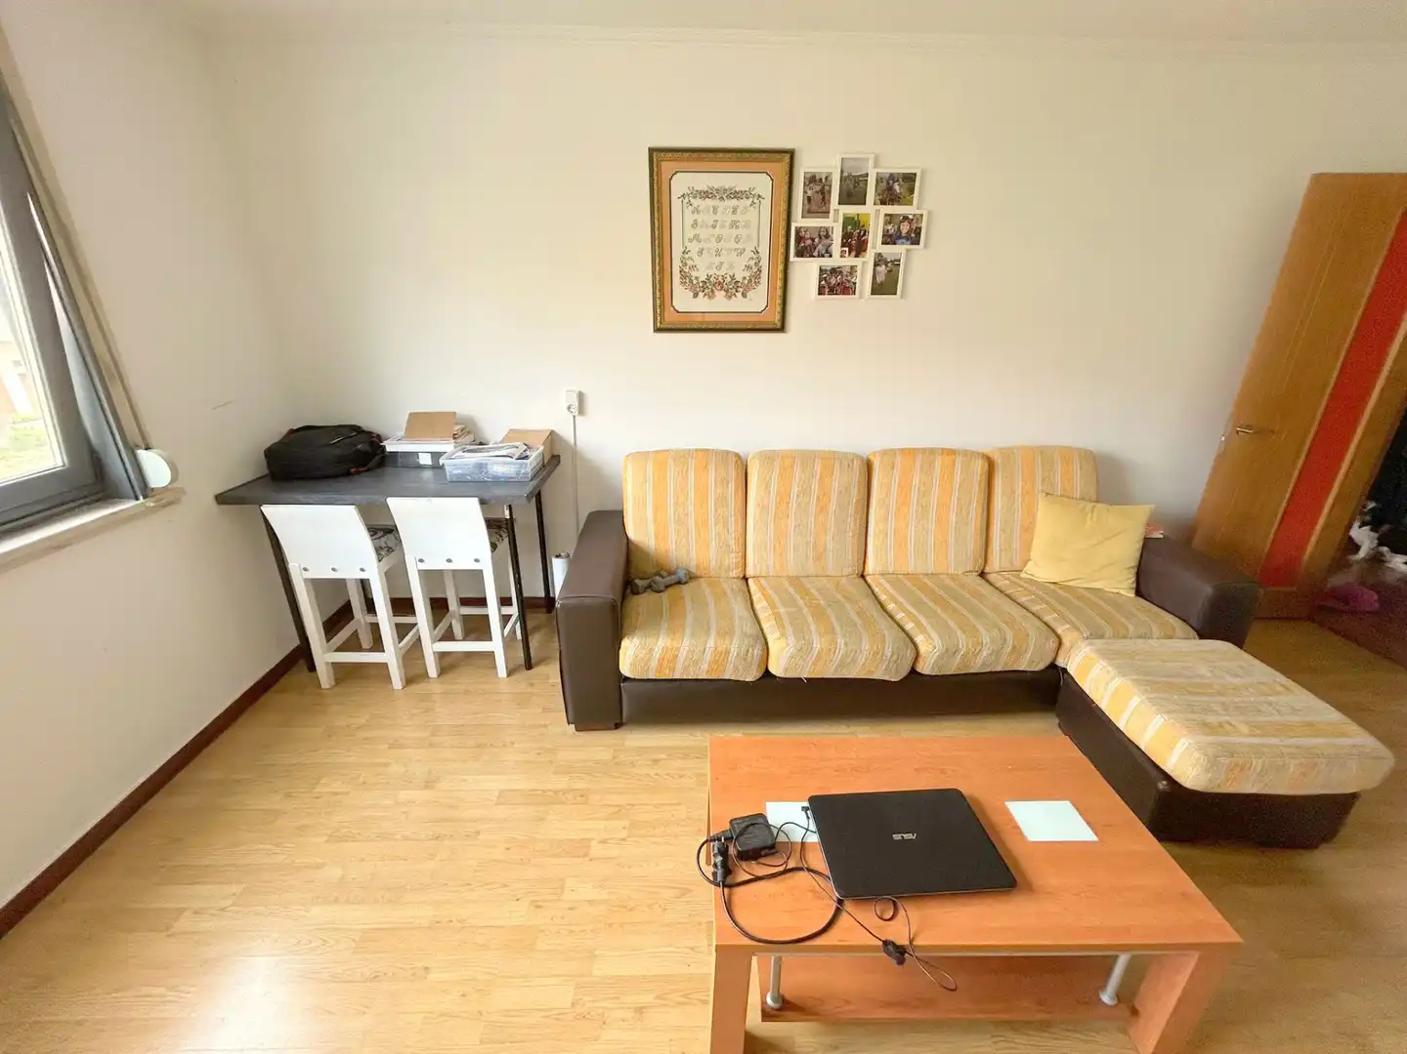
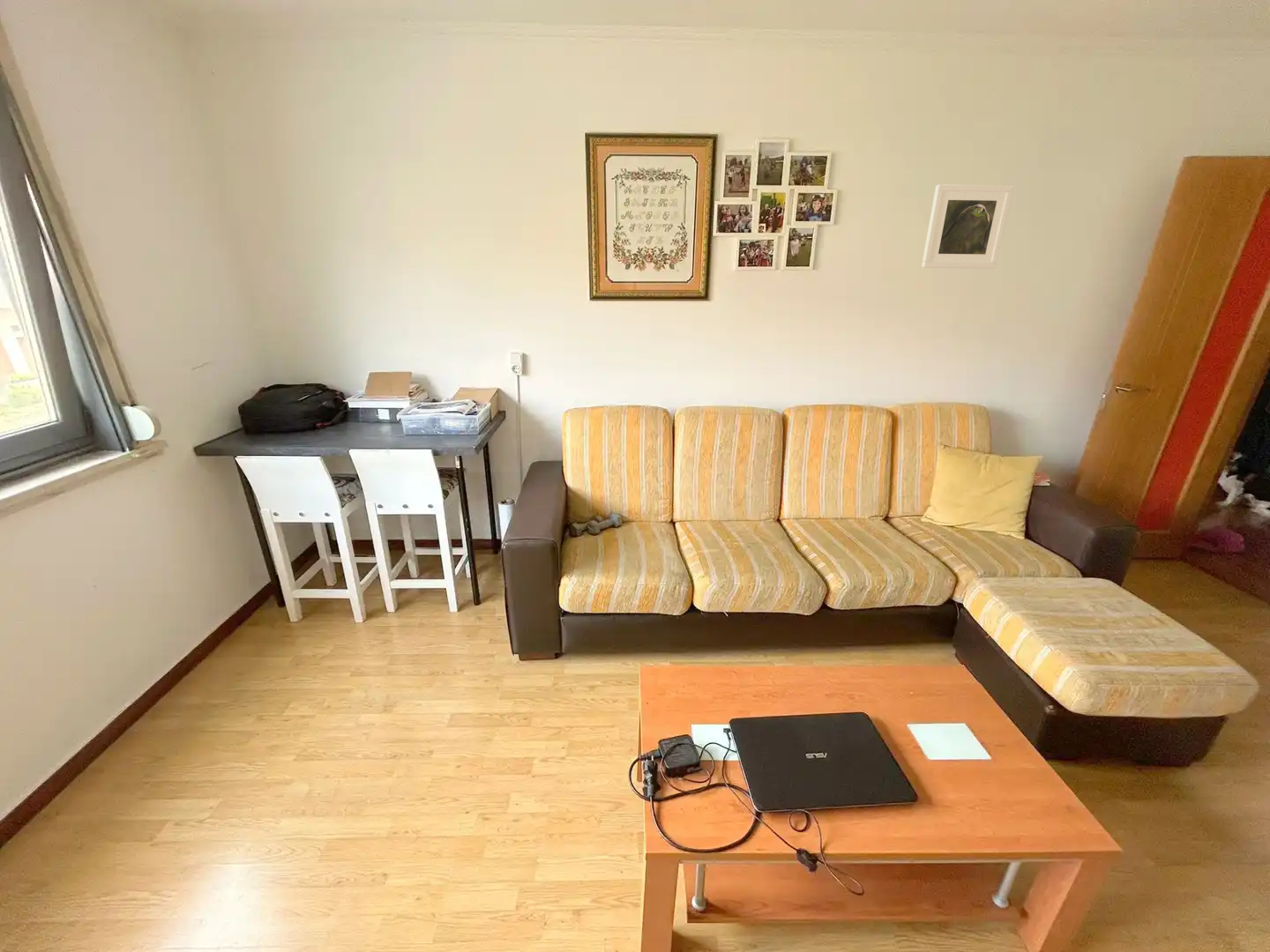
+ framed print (966, 227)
